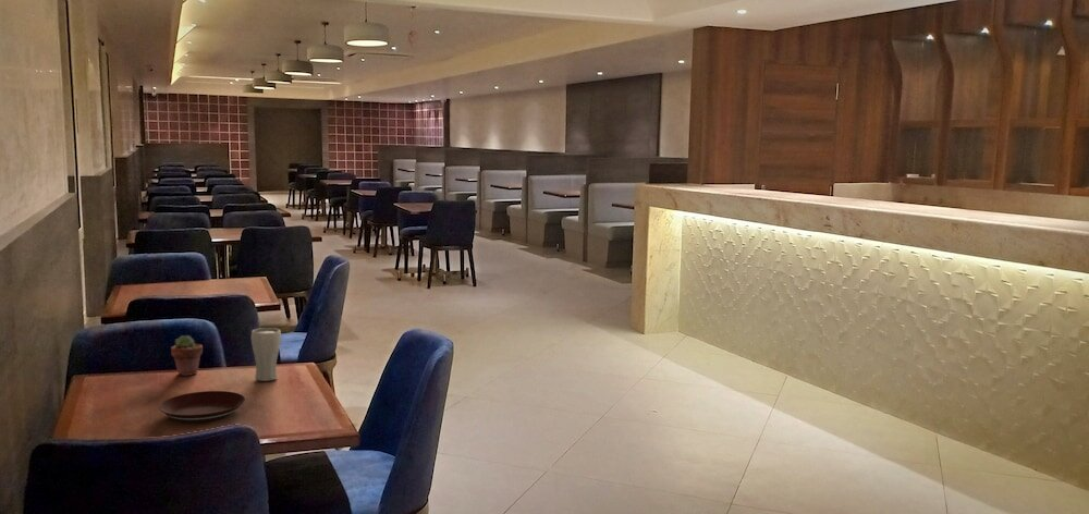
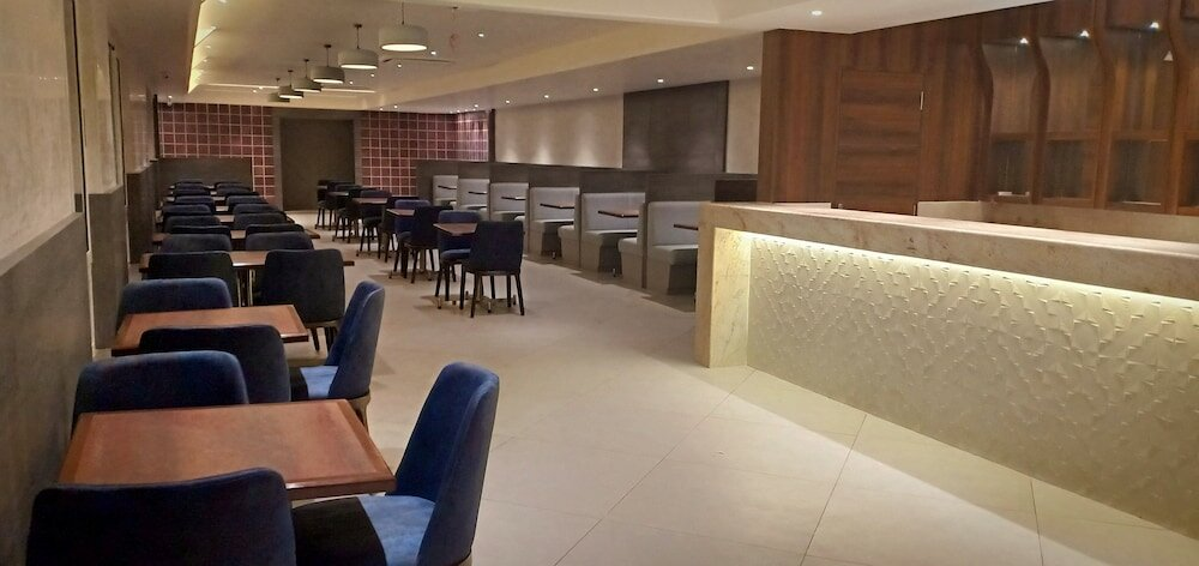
- drinking glass (266, 354)
- potted succulent (186, 354)
- plate (203, 407)
